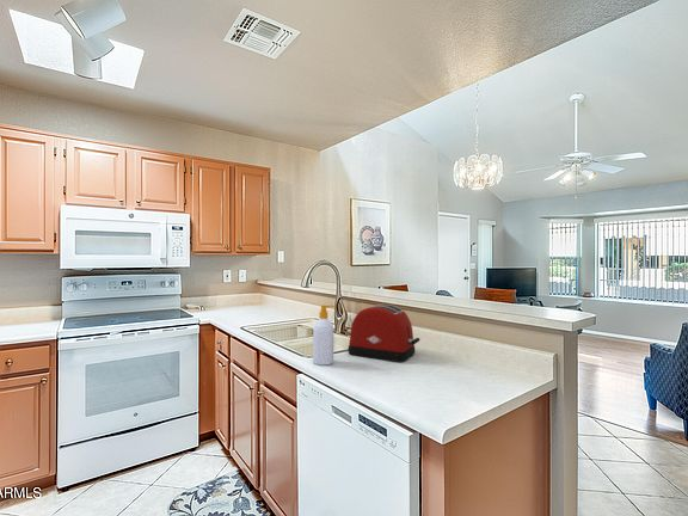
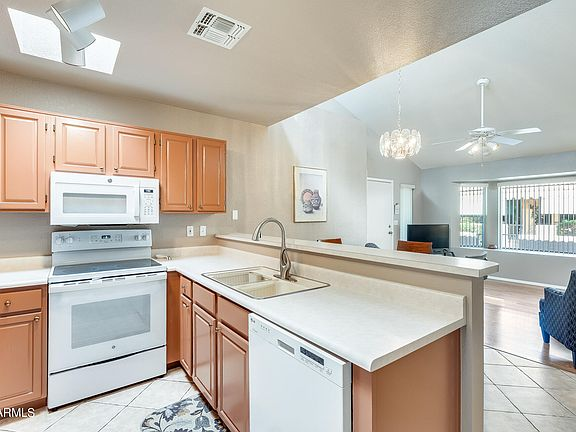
- soap bottle (324, 333)
- toaster (381, 328)
